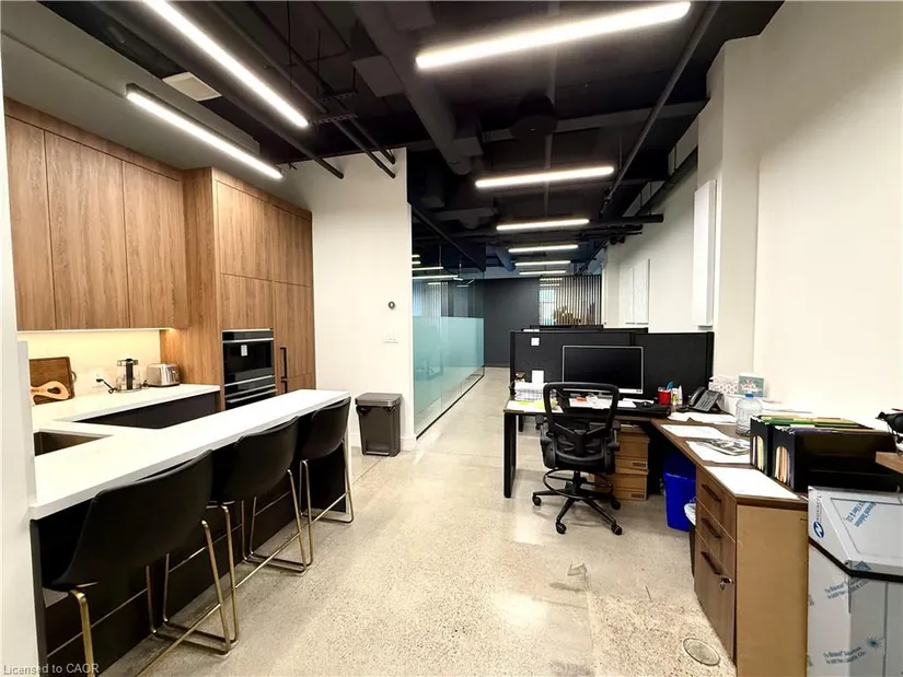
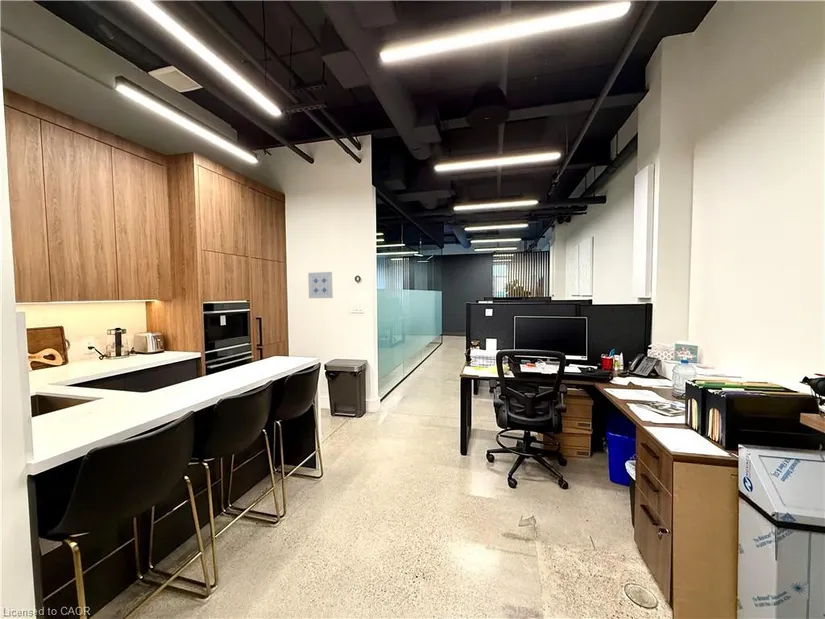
+ wall art (320, 285)
